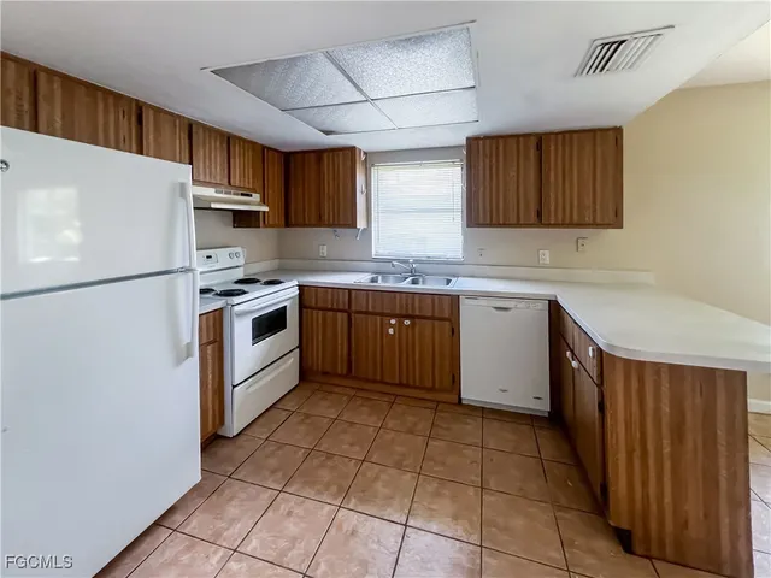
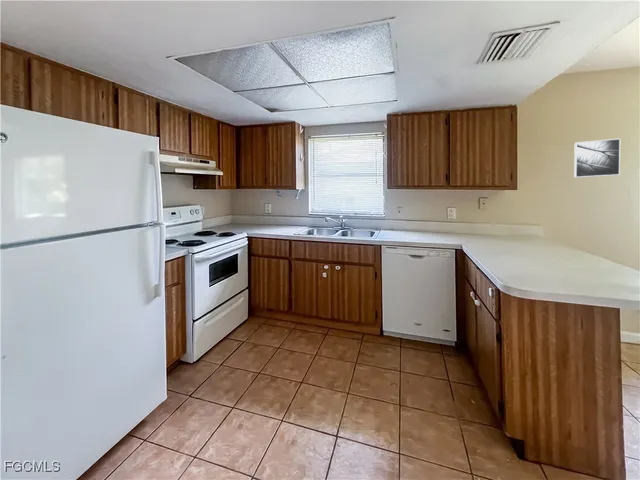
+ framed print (596, 158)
